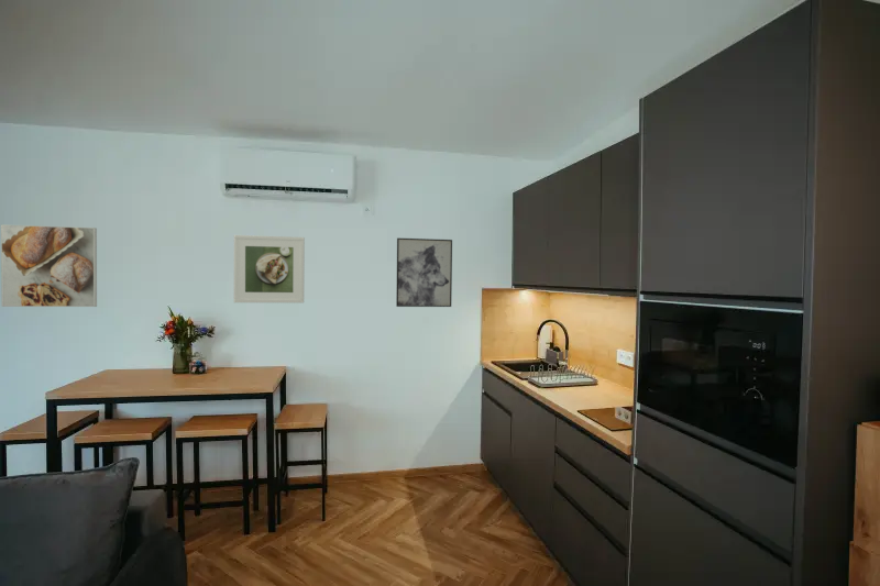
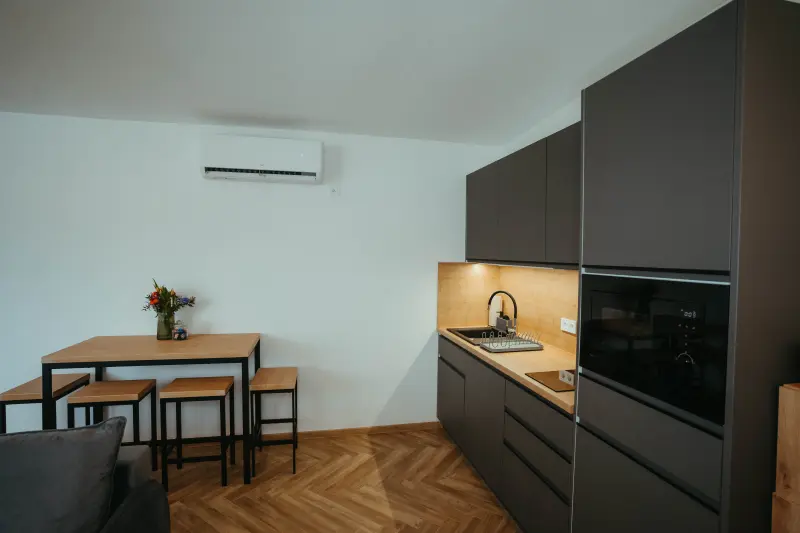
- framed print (270, 269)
- wall art (424, 273)
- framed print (50, 266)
